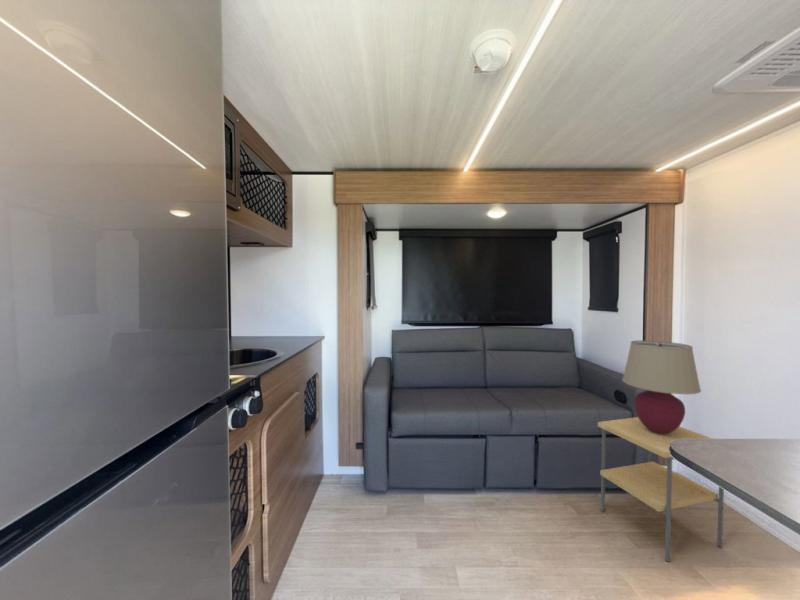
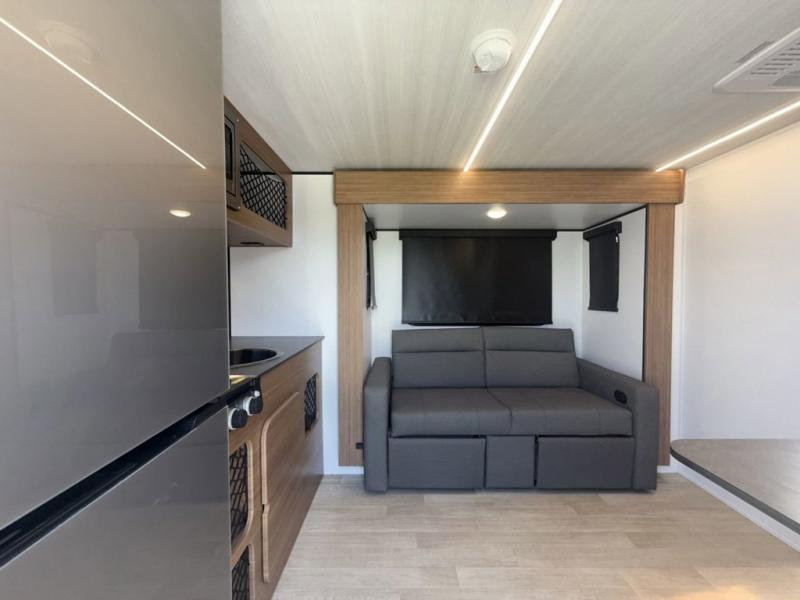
- side table (655, 479)
- table lamp (659, 387)
